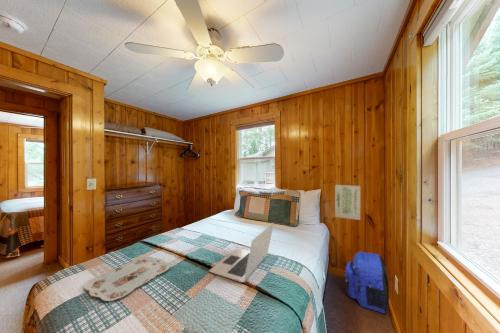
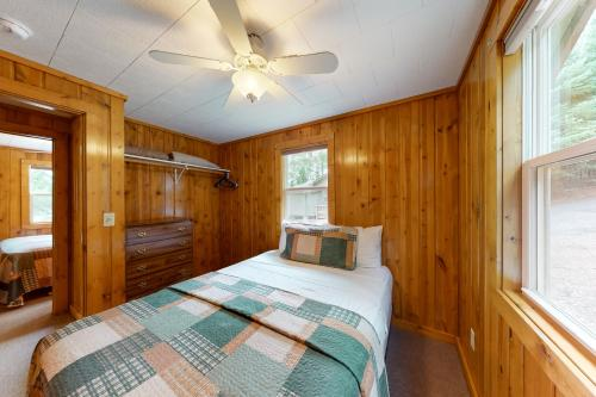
- wall art (347, 201)
- laptop (242, 249)
- backpack (366, 276)
- serving tray (131, 275)
